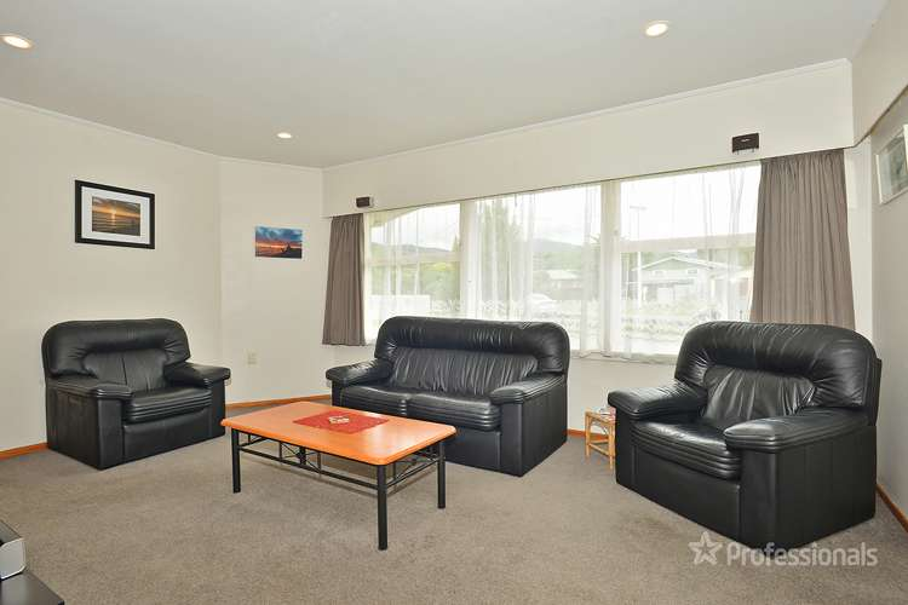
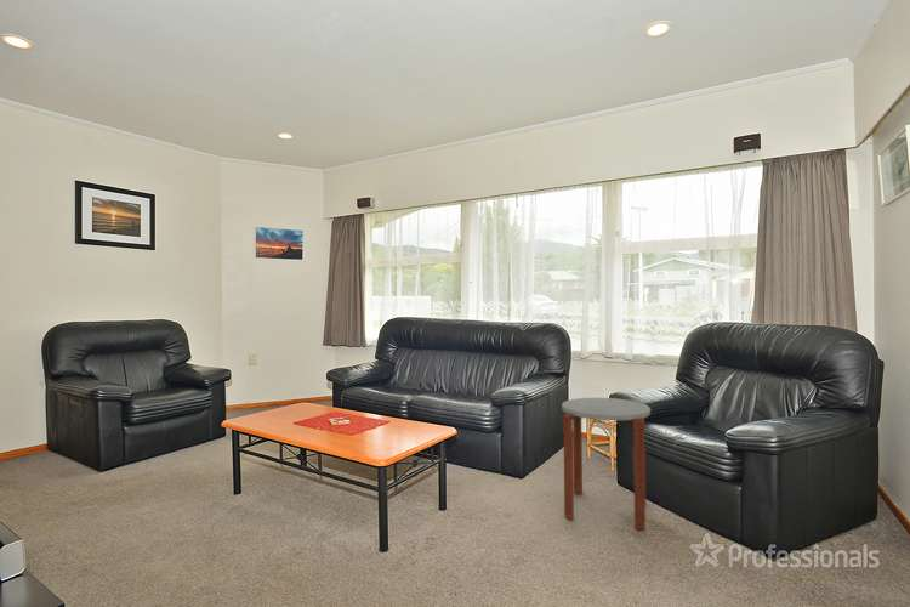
+ side table (581, 456)
